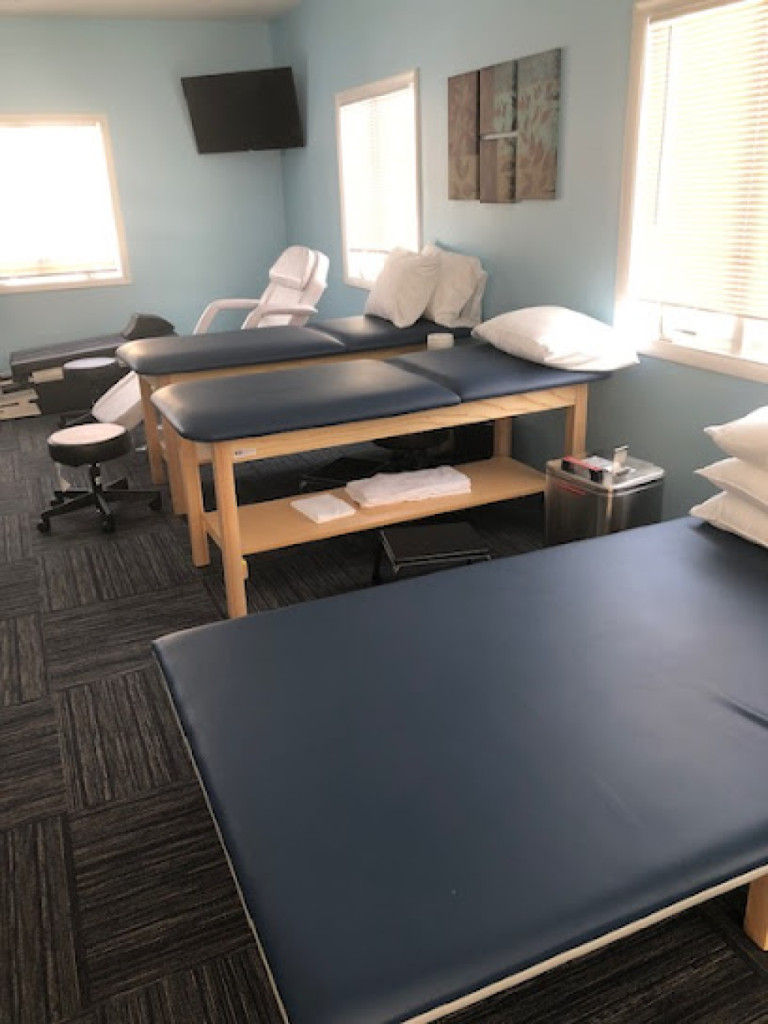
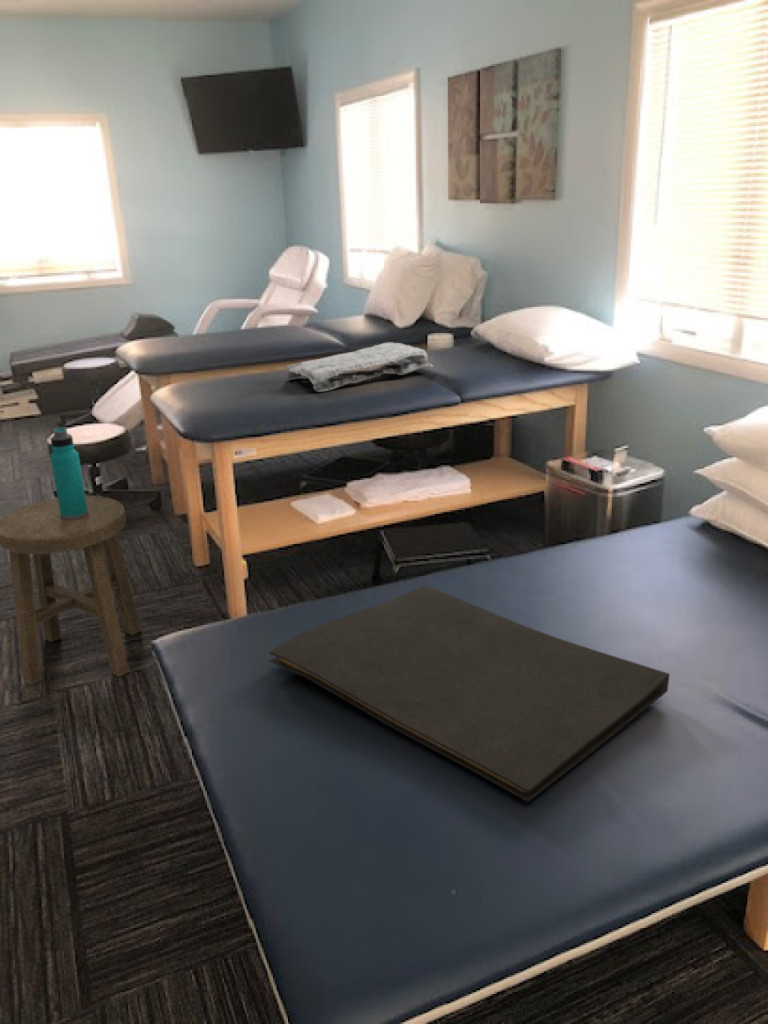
+ hand towel (460, 671)
+ stool (71, 590)
+ water bottle (67, 472)
+ stone plaque (357, 364)
